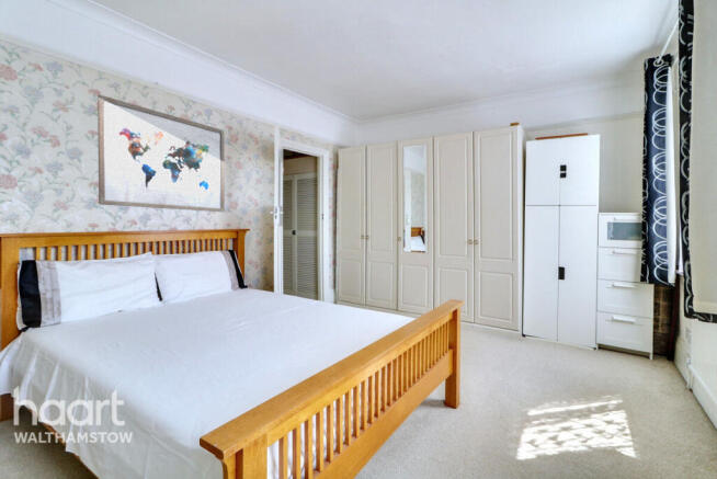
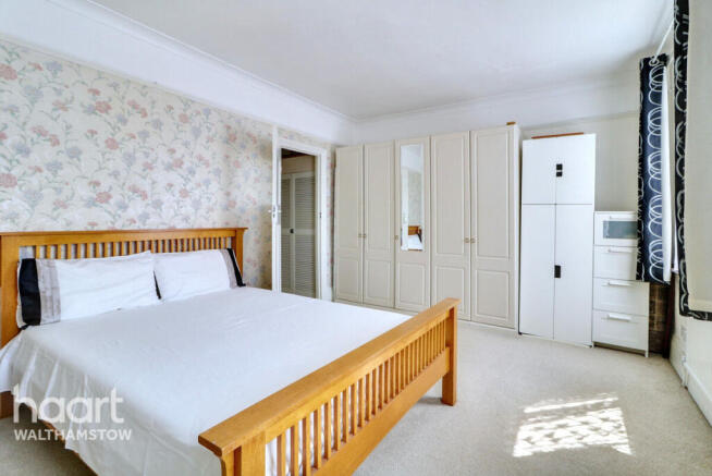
- wall art (170, 161)
